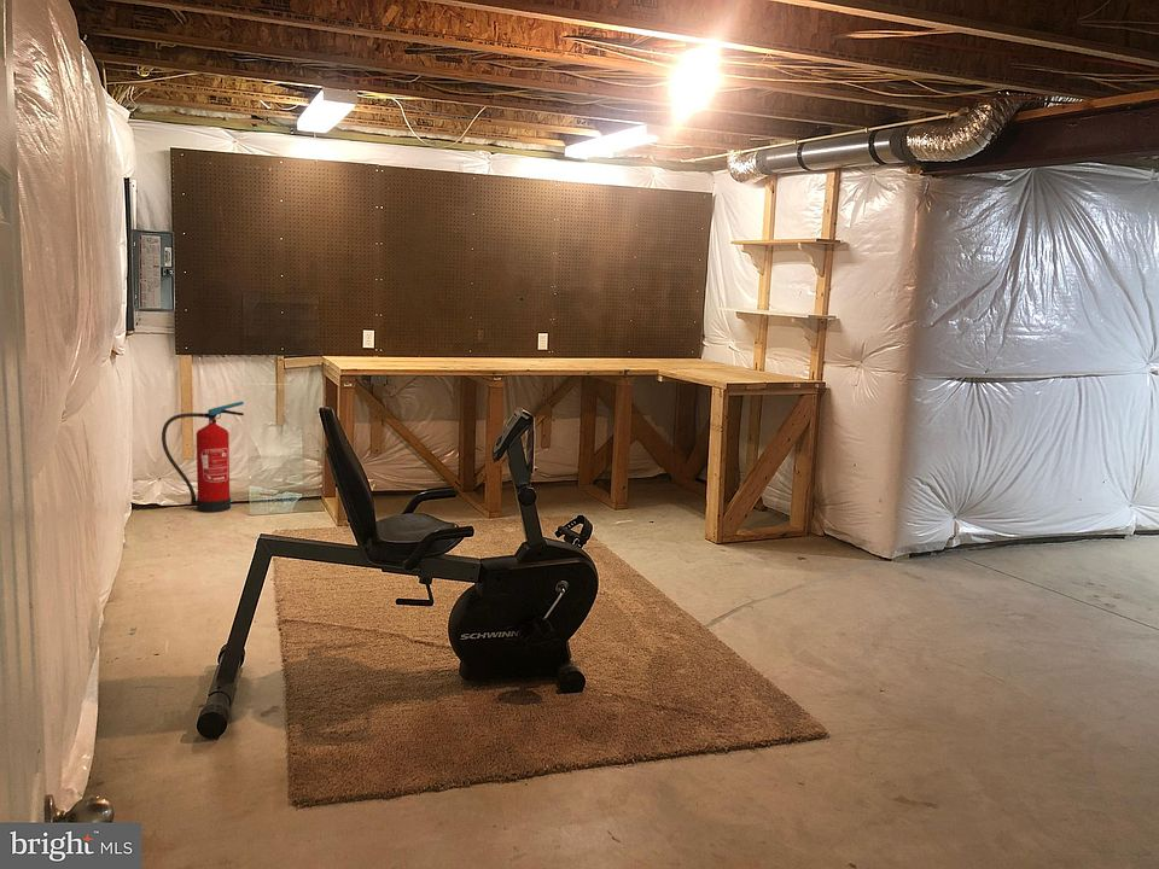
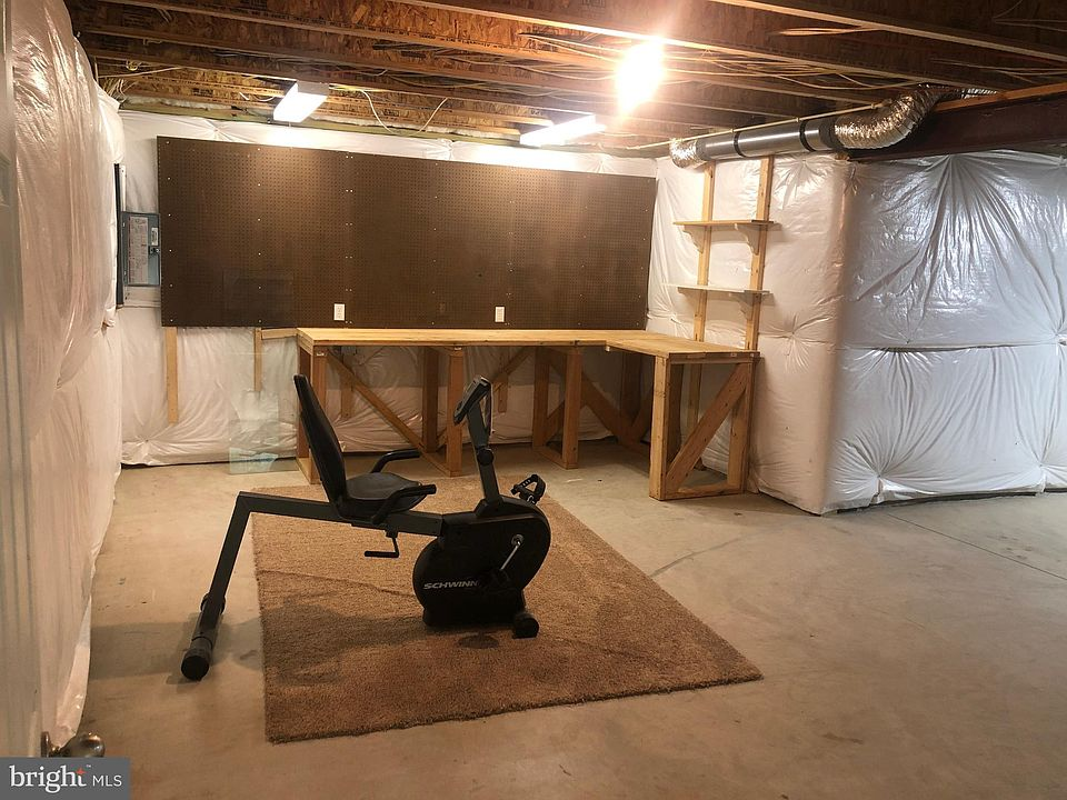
- fire extinguisher (203, 455)
